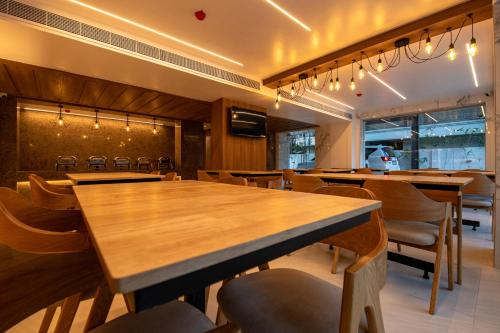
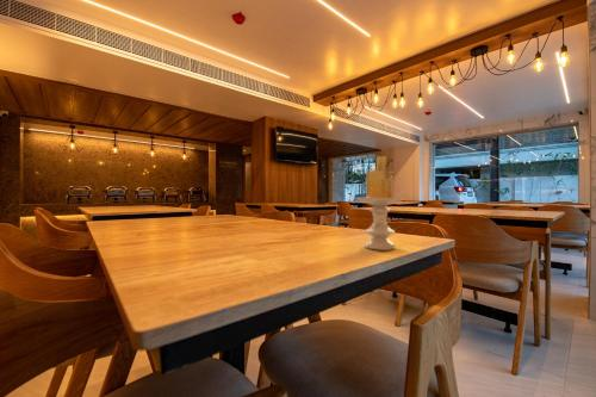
+ candle (379, 200)
